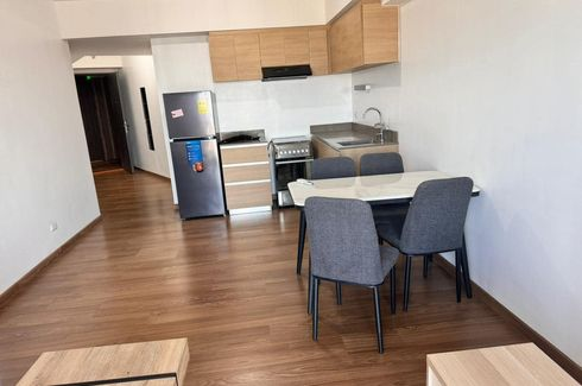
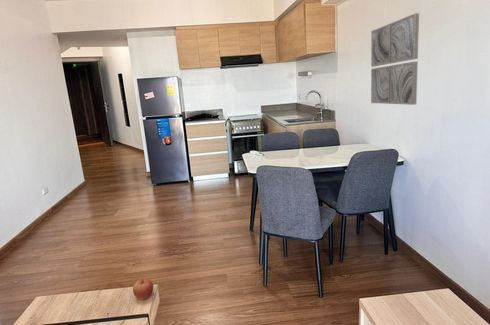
+ wall art (391, 65)
+ apple (143, 288)
